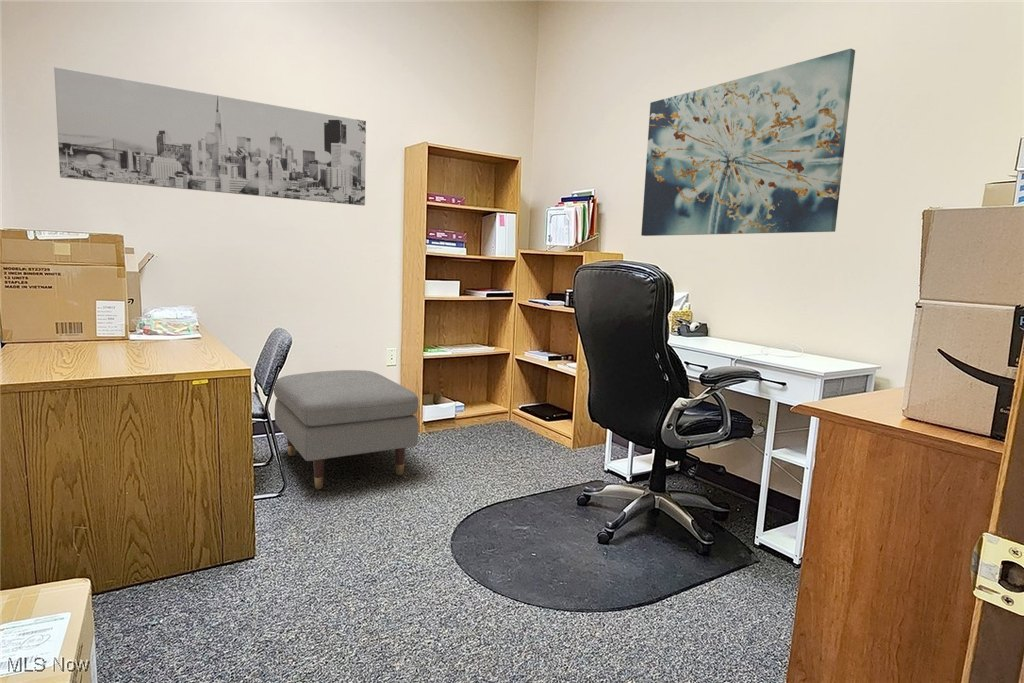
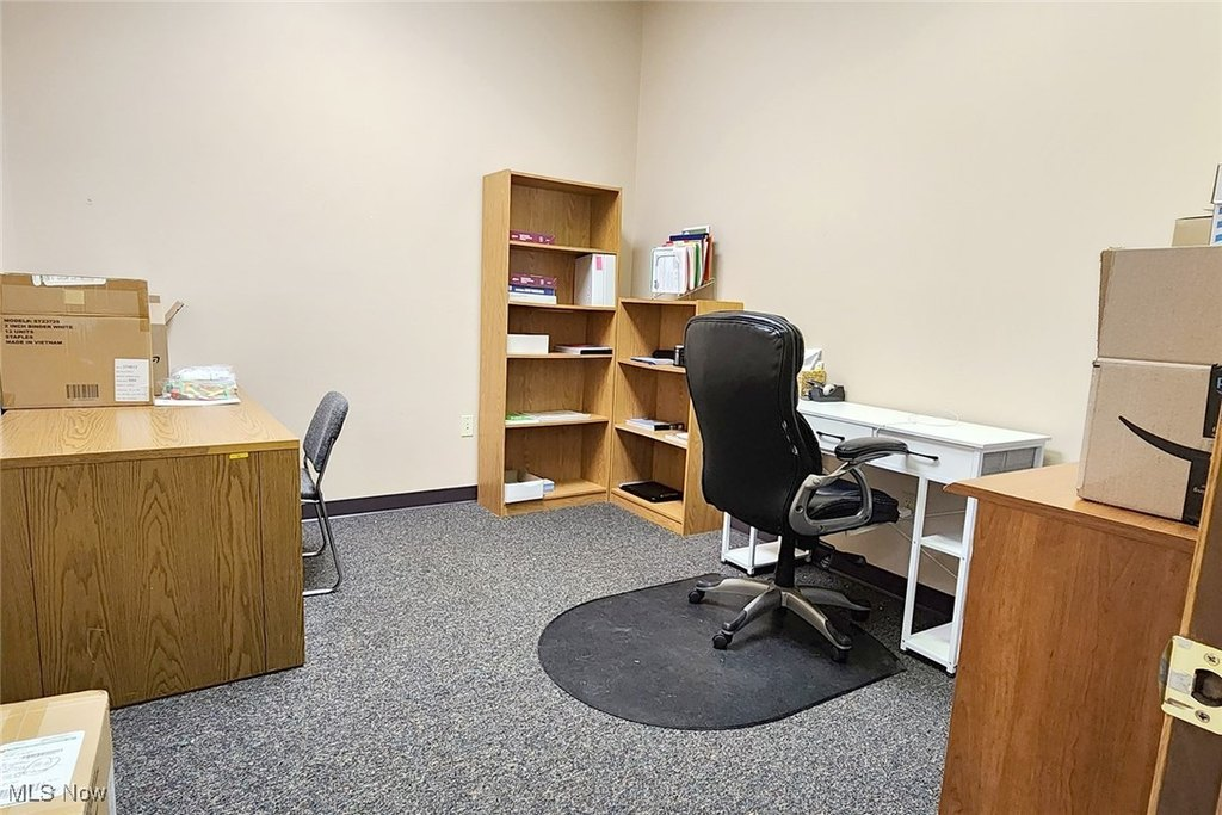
- ottoman (343, 421)
- wall art (230, 146)
- wall art (730, 158)
